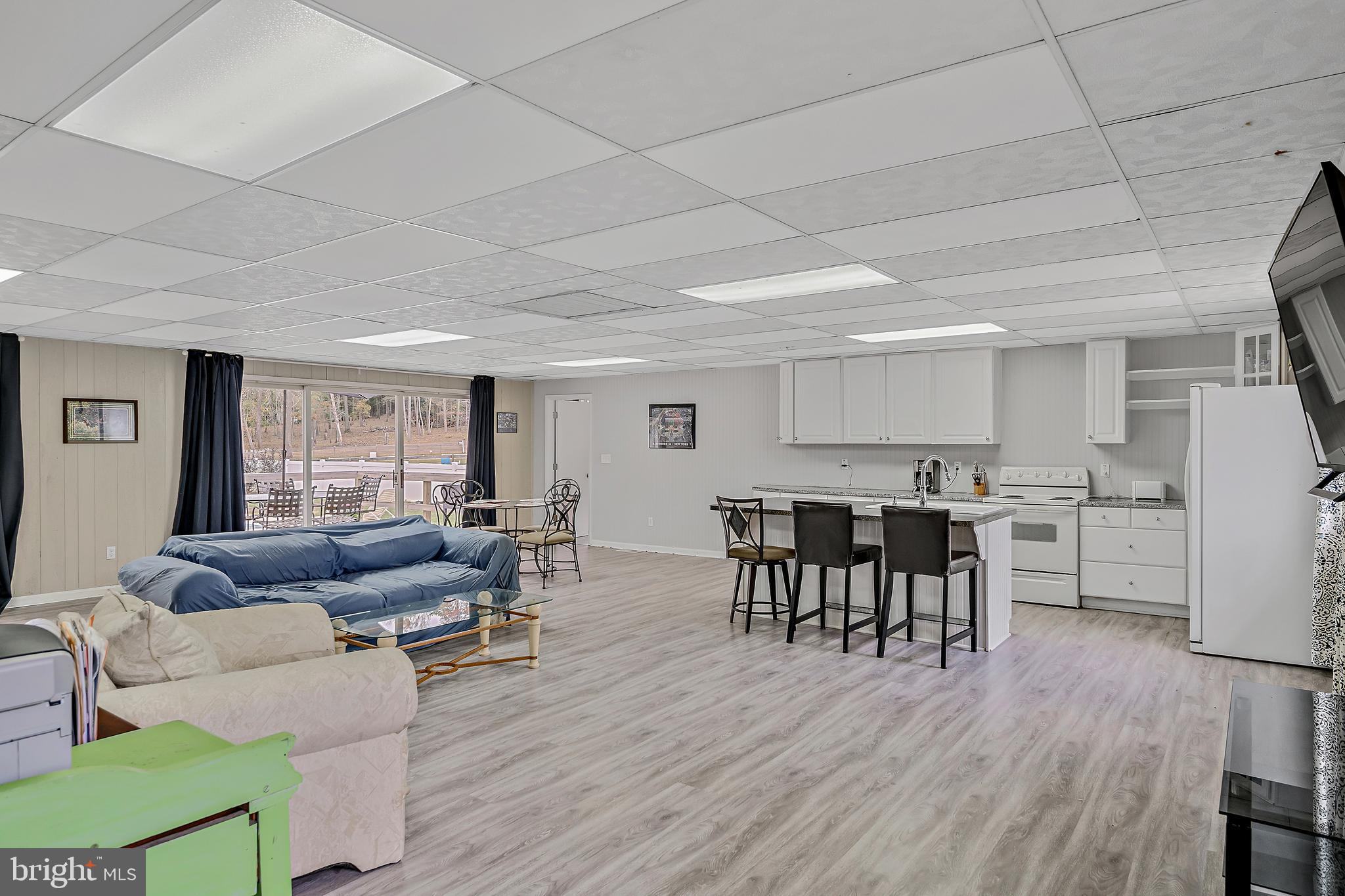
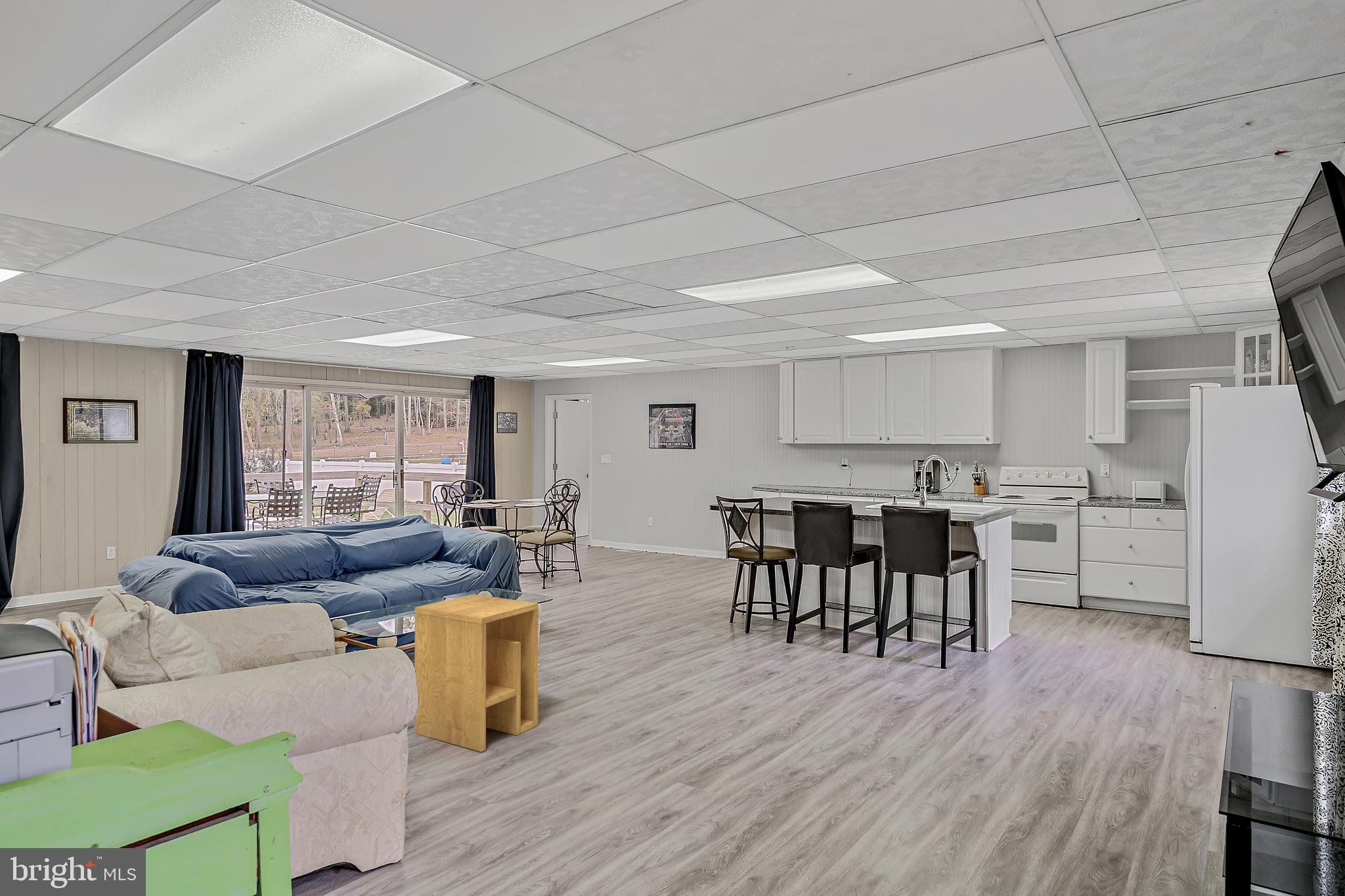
+ side table (477, 667)
